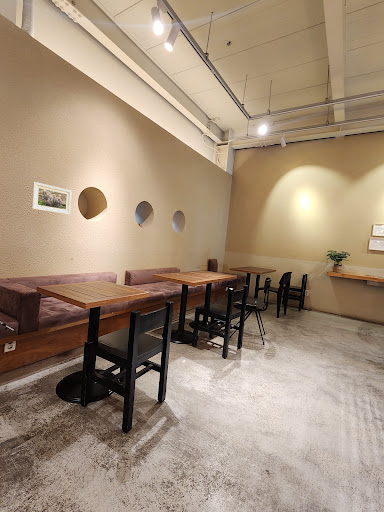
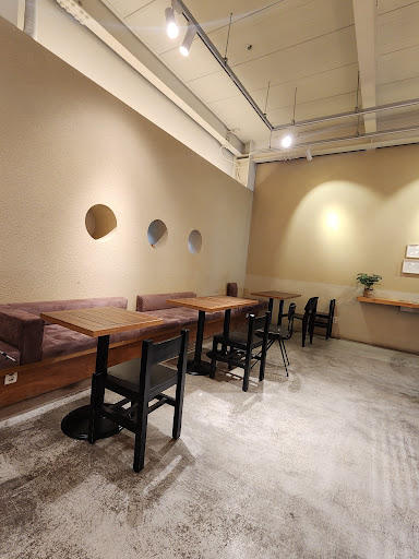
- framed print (52, 199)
